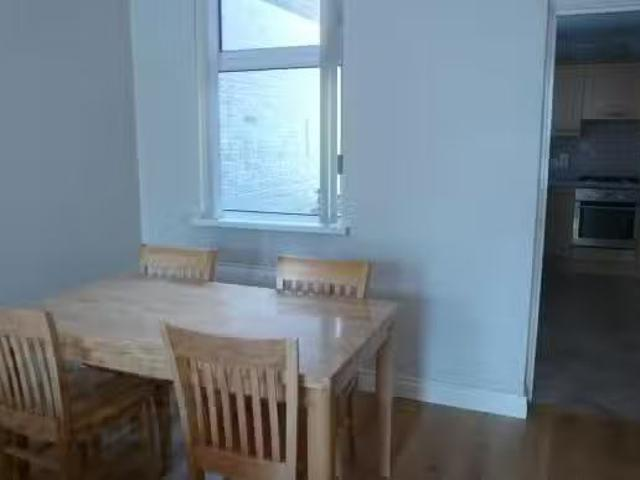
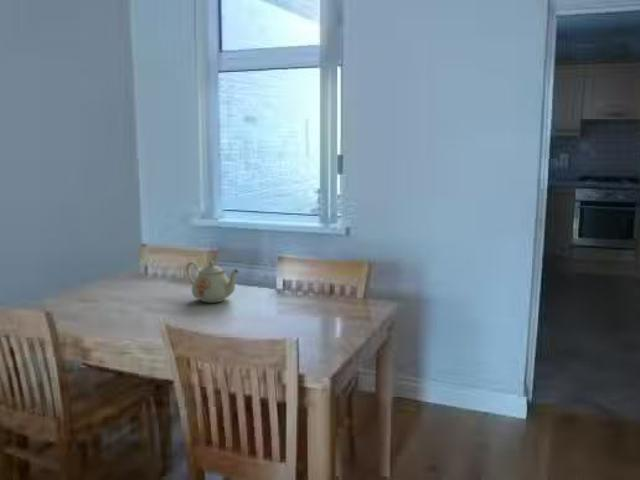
+ teapot (212, 279)
